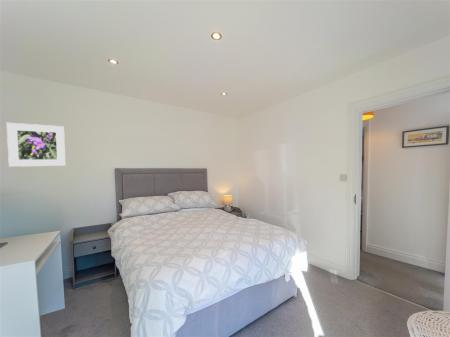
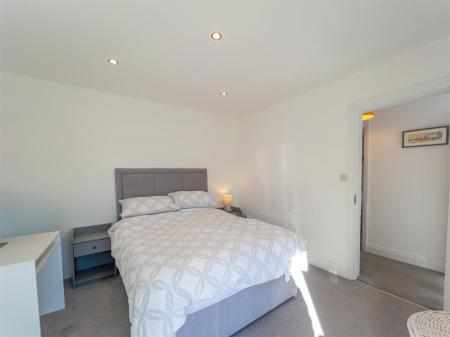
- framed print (38, 145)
